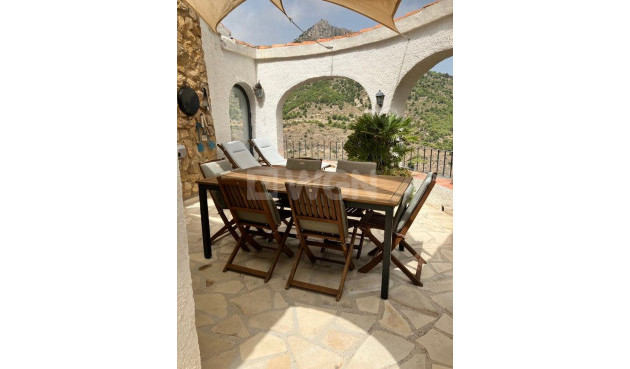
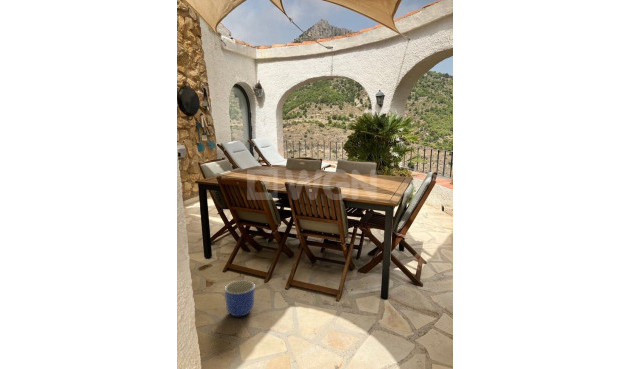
+ planter (240, 299)
